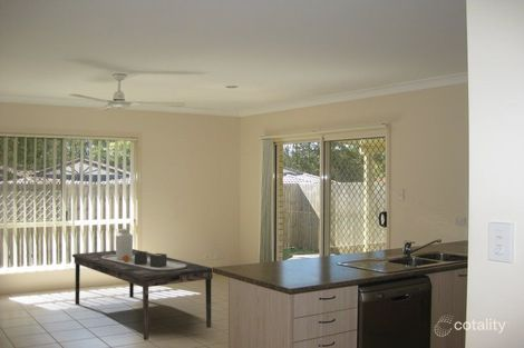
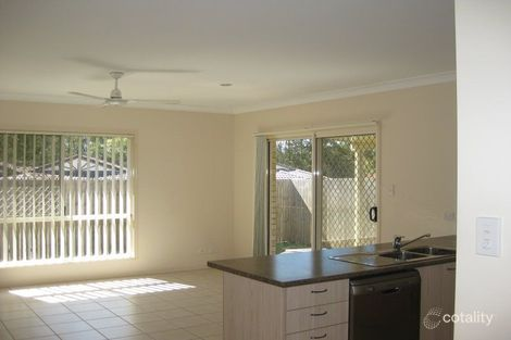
- dining table (137, 271)
